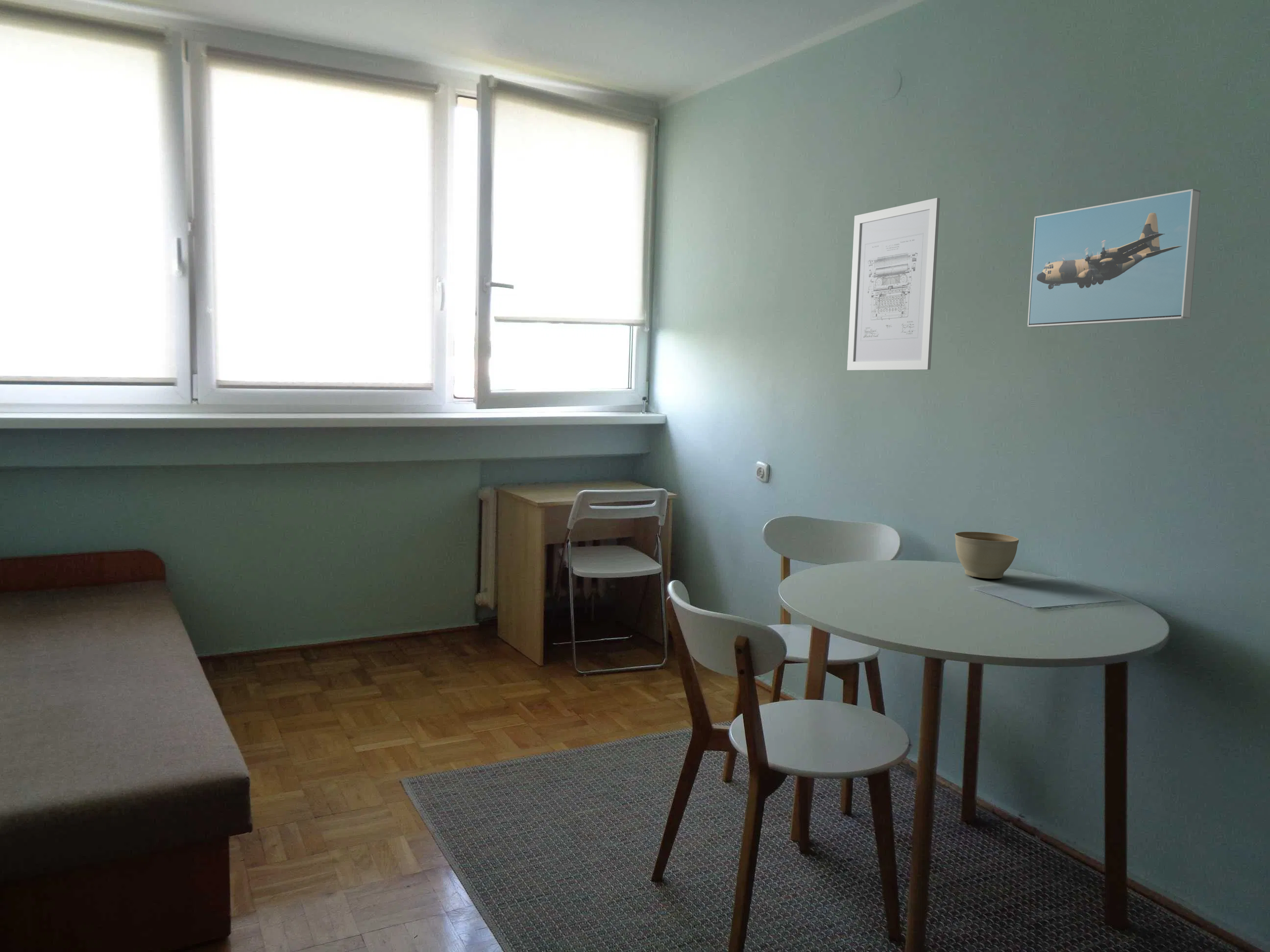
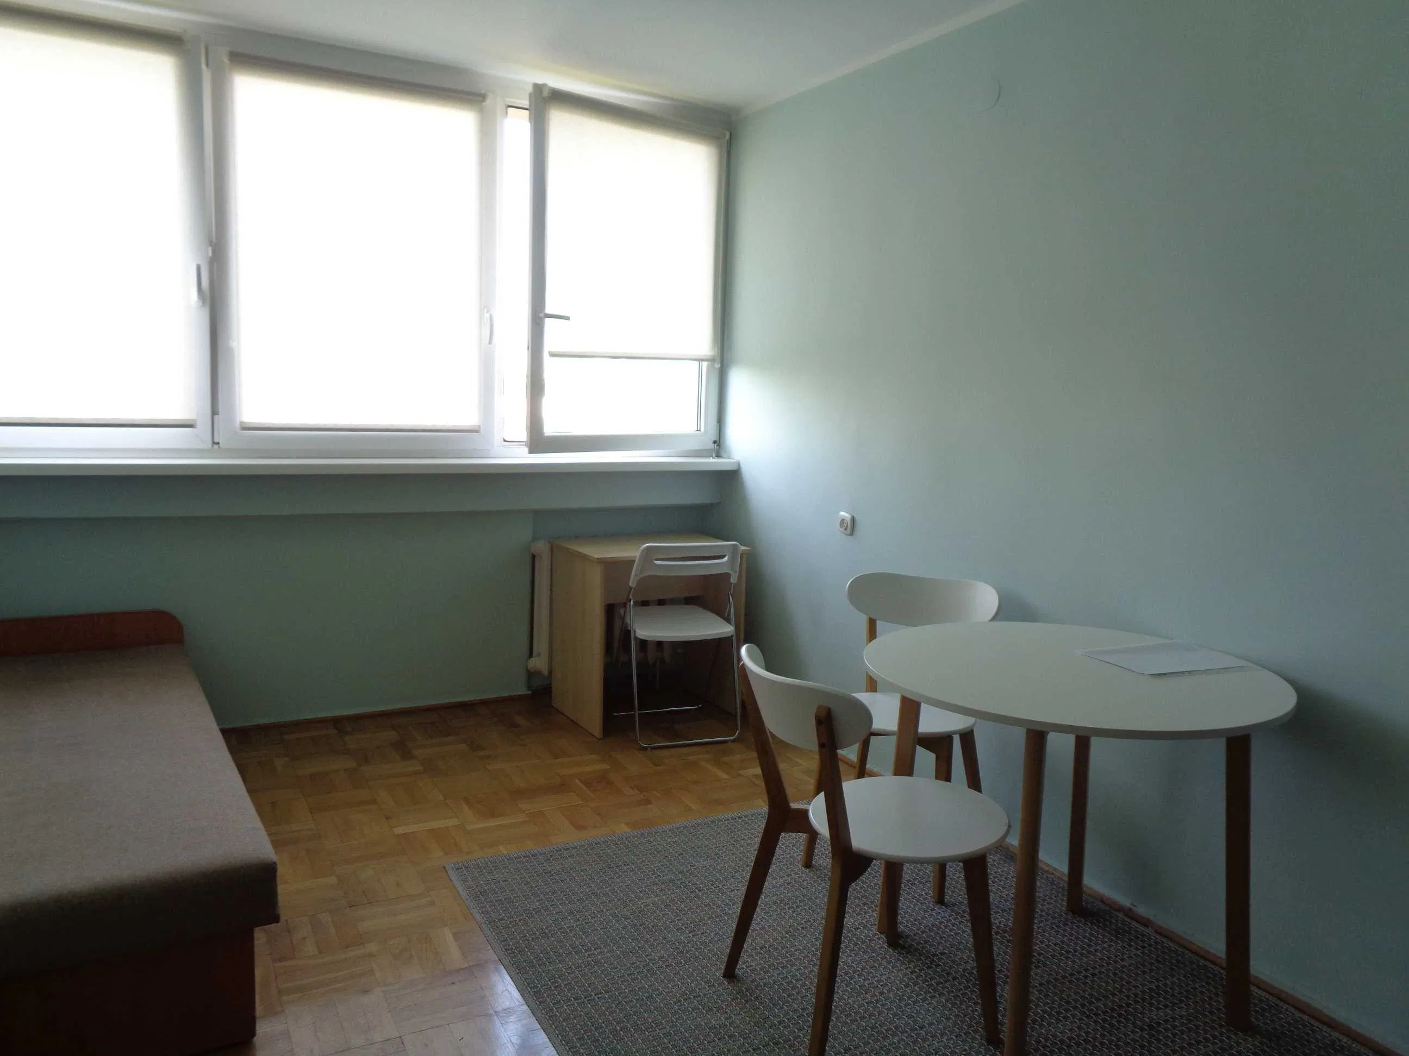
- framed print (1107, 264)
- wall art (891, 289)
- planter bowl (985, 556)
